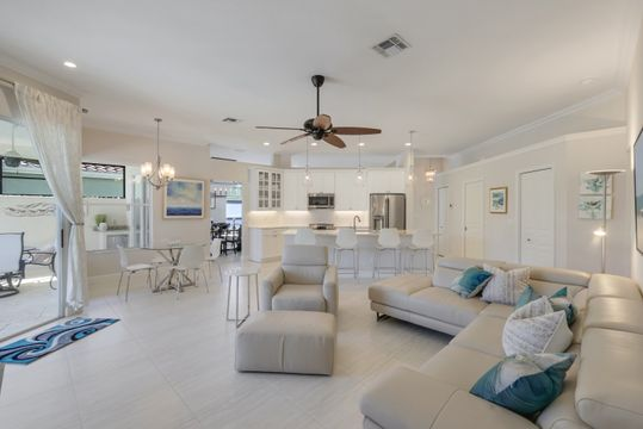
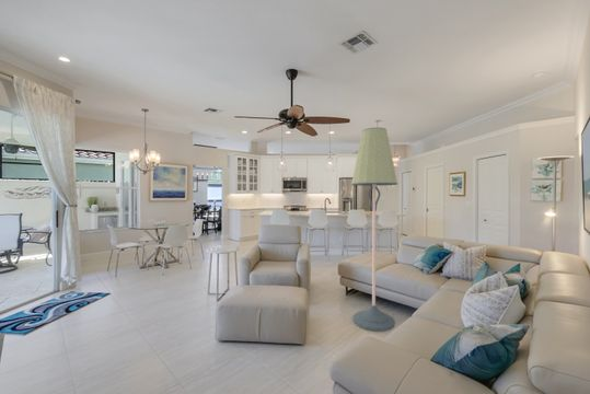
+ floor lamp (373, 225)
